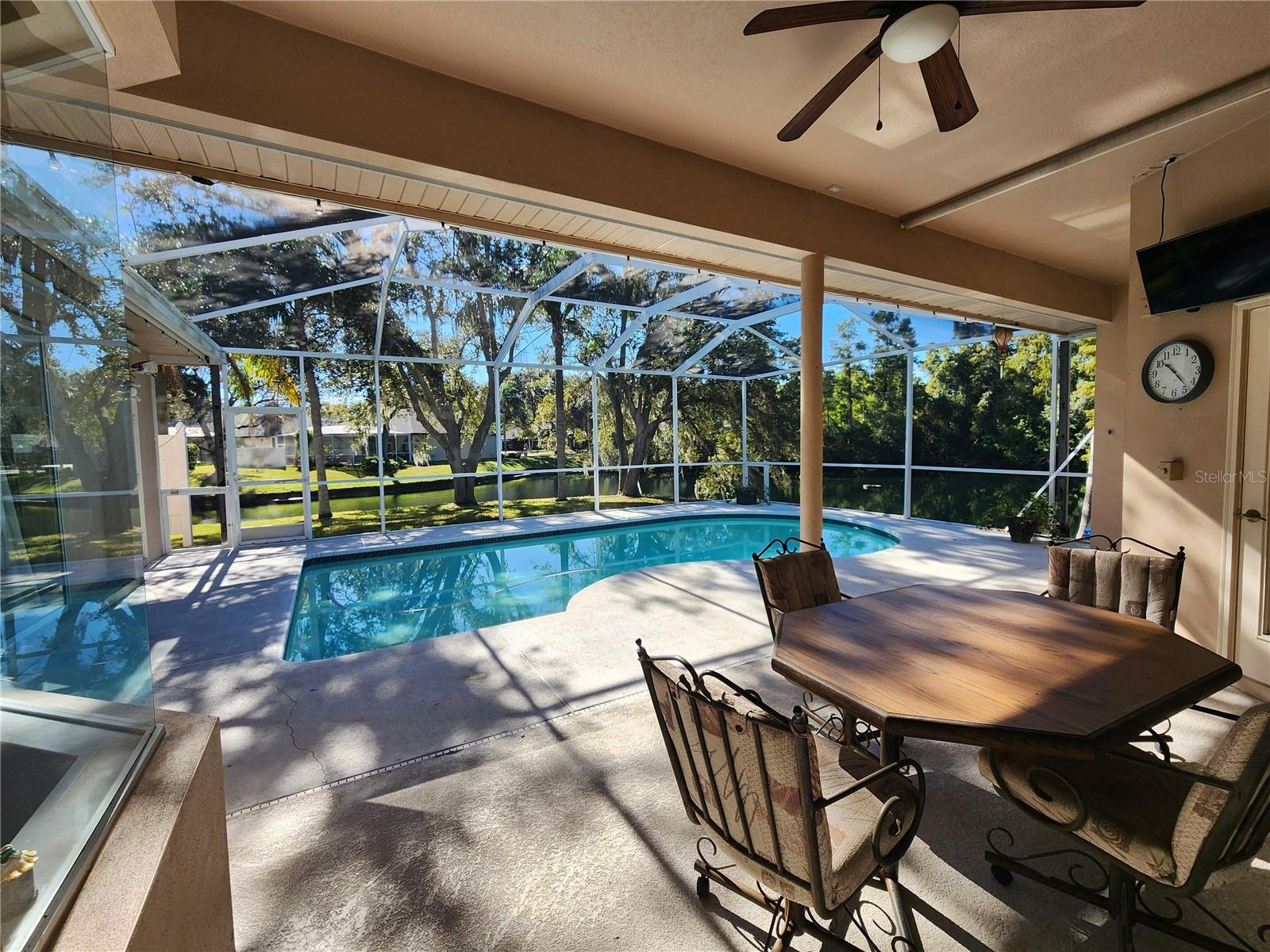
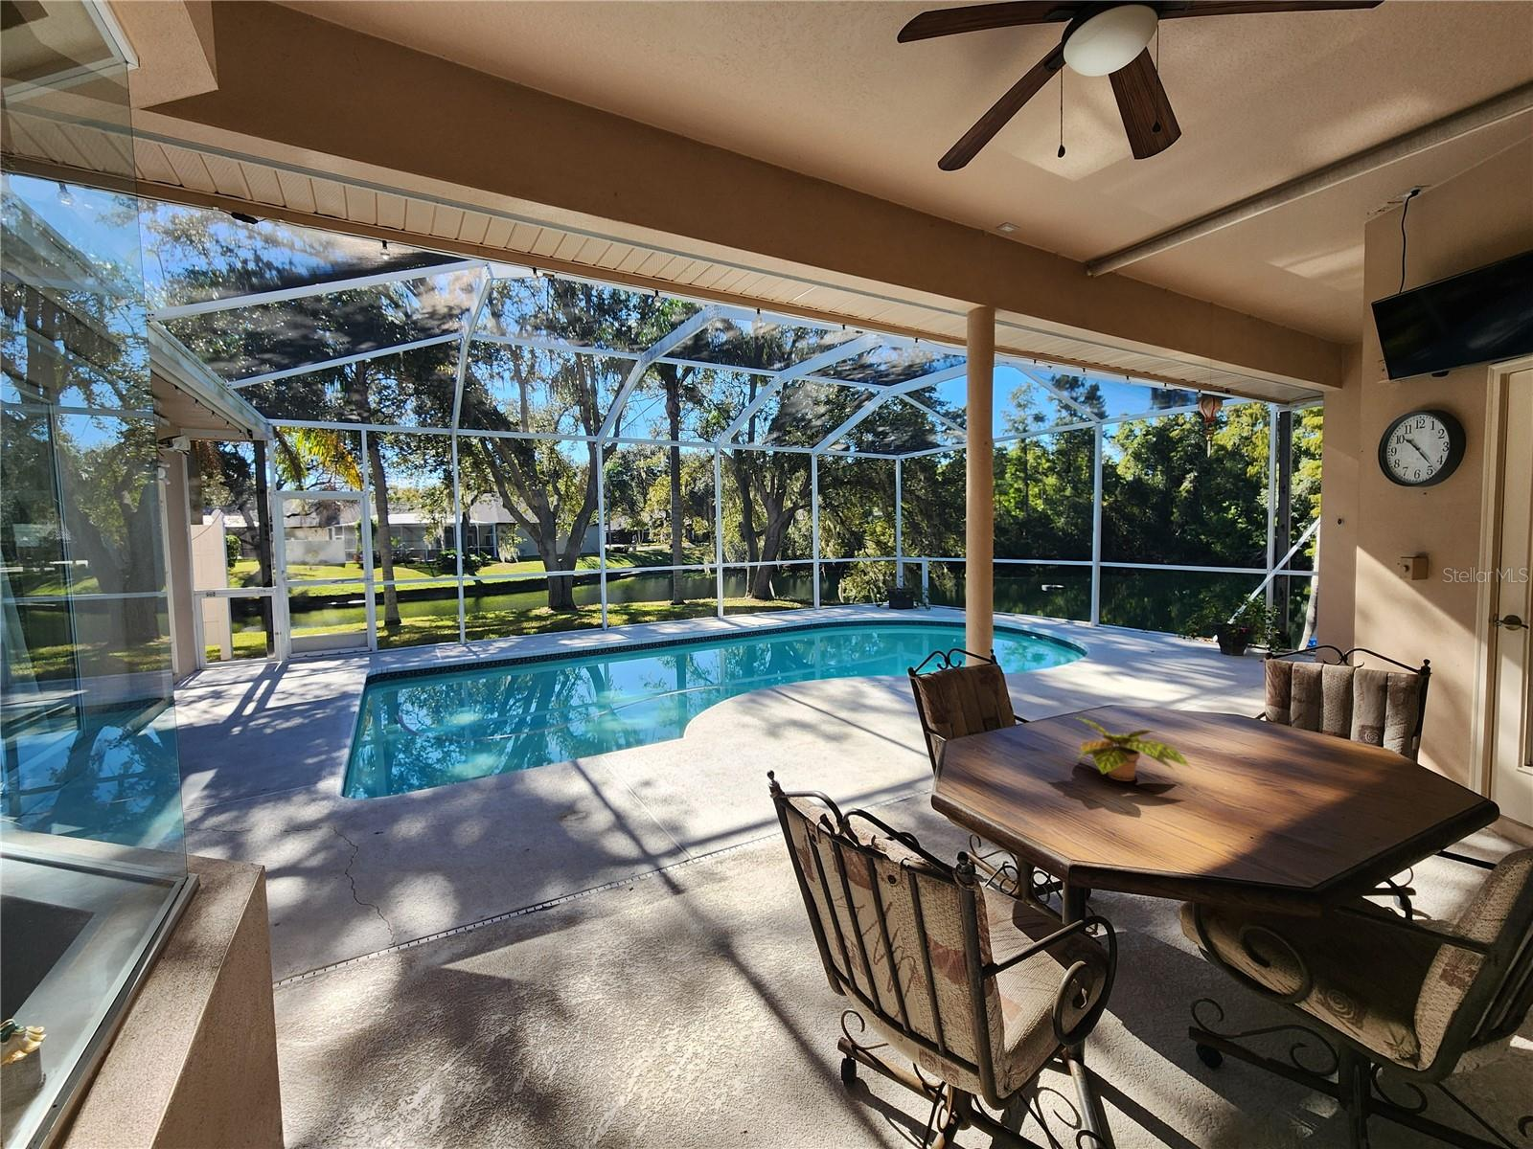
+ plant (1129, 750)
